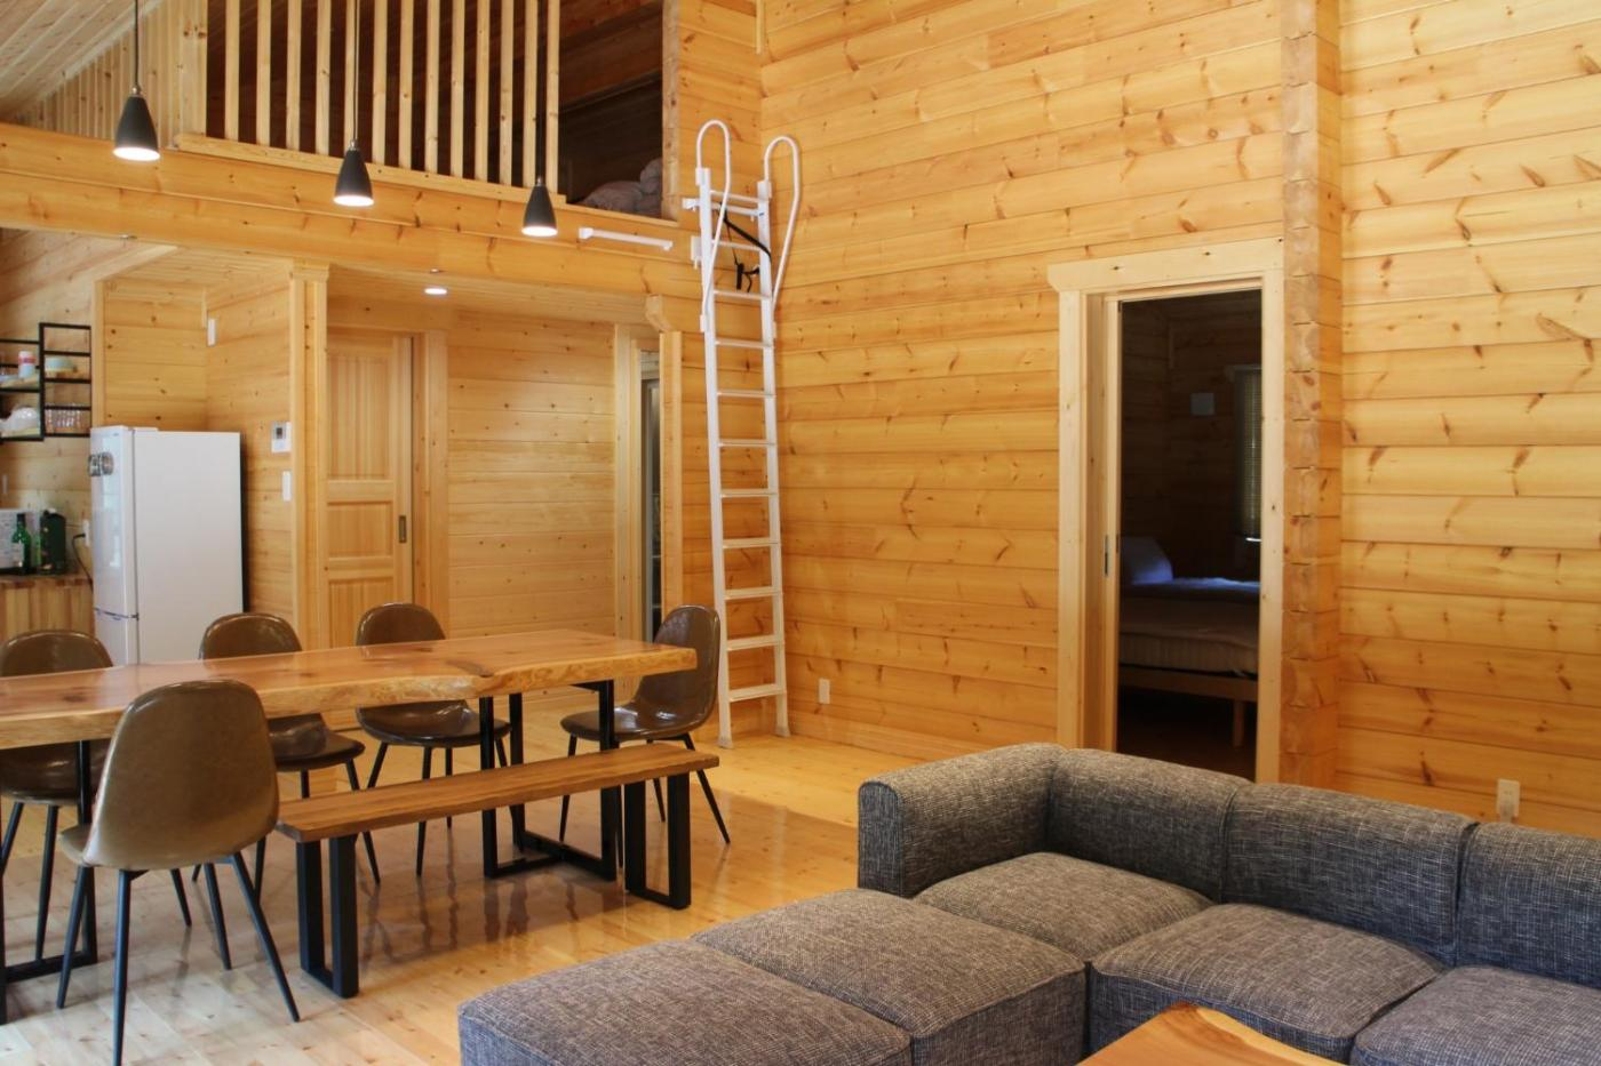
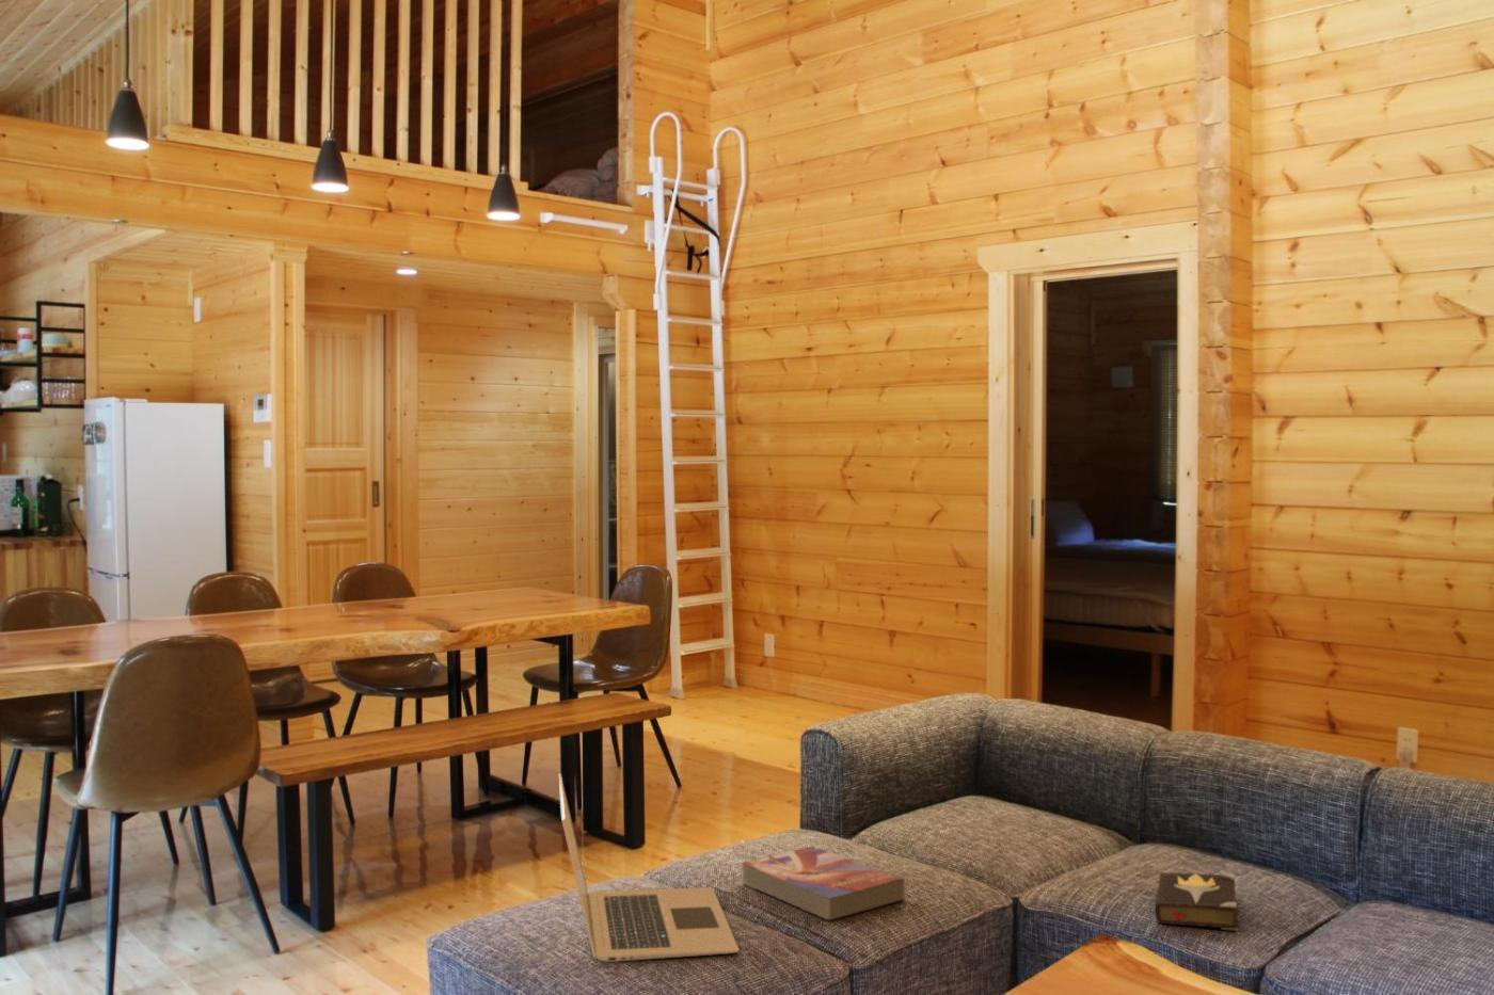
+ textbook (821, 881)
+ hardback book (1196, 897)
+ laptop (643, 890)
